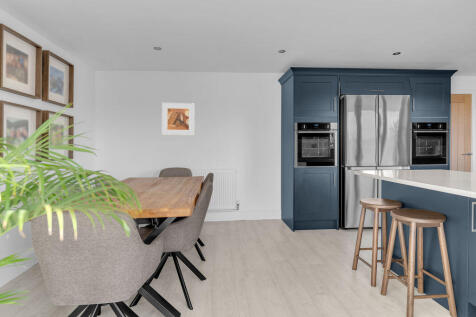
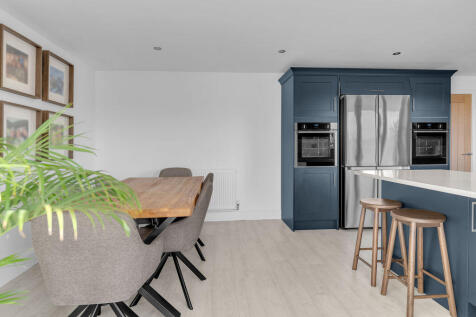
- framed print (178, 119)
